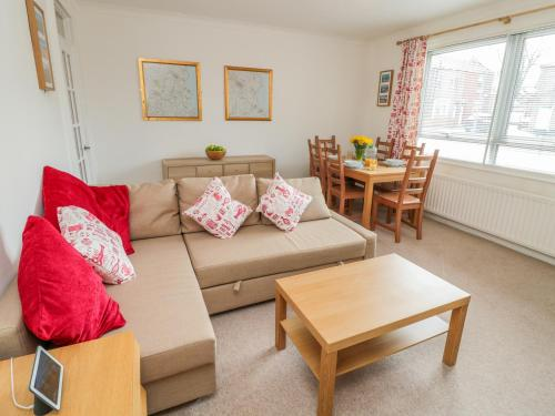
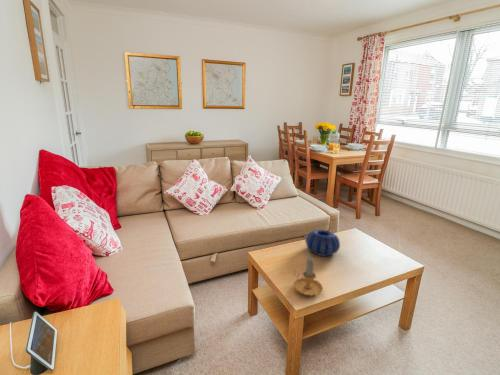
+ decorative bowl (322, 241)
+ candle (307, 272)
